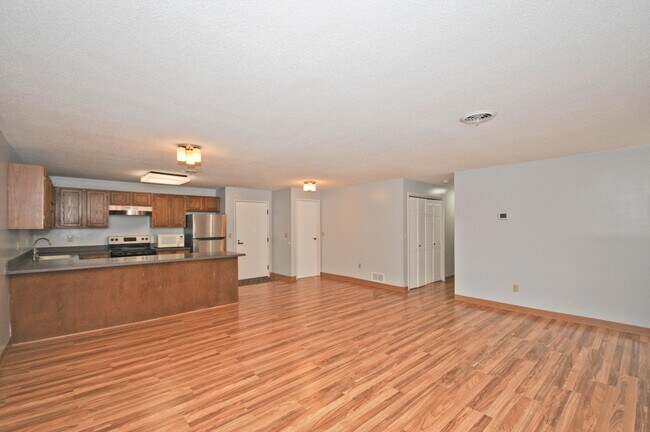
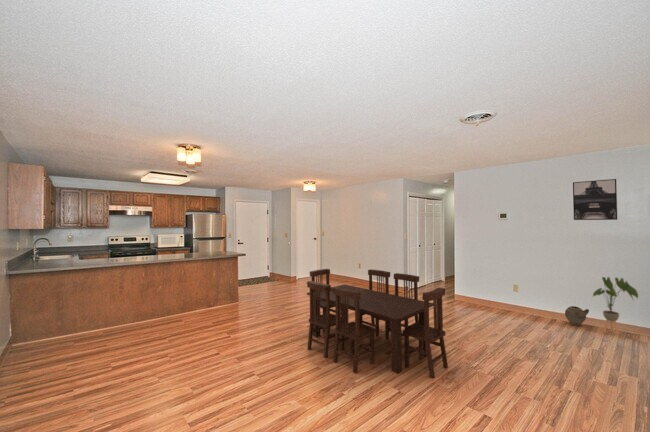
+ wall art (594, 200)
+ ceramic jug (576, 316)
+ house plant (613, 303)
+ dining set (365, 311)
